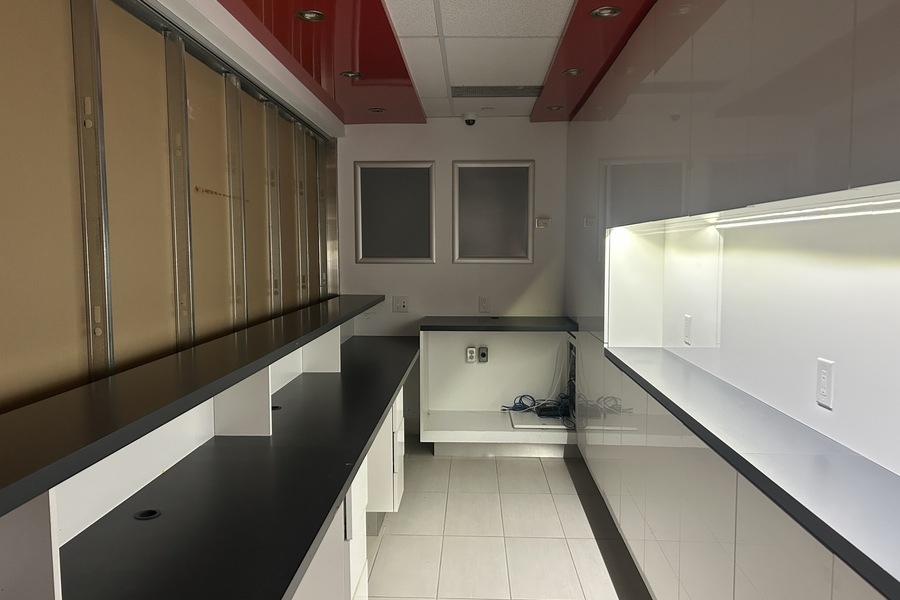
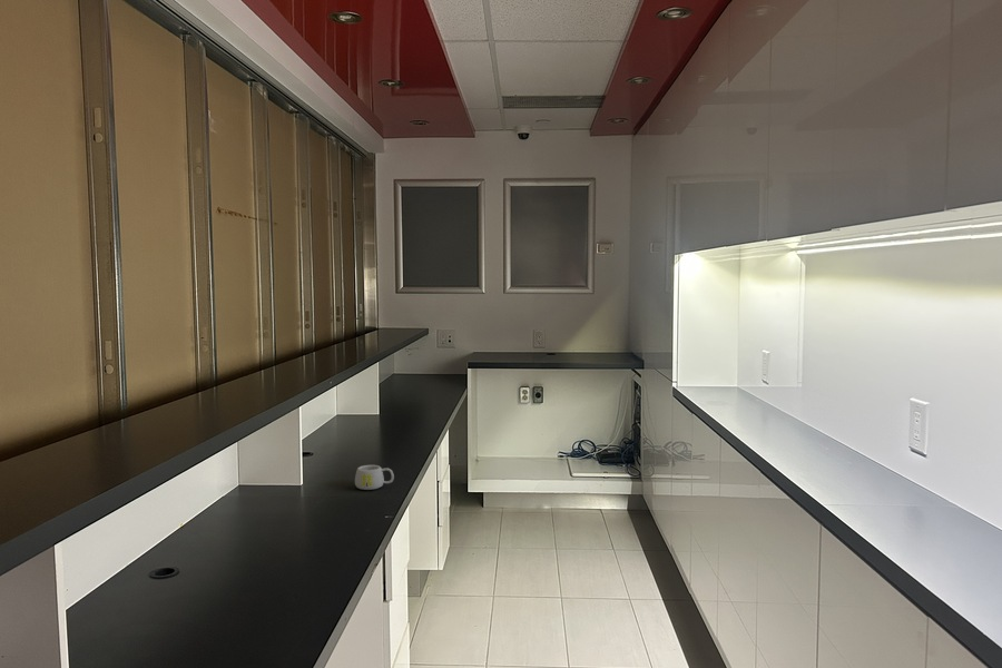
+ mug (374, 477)
